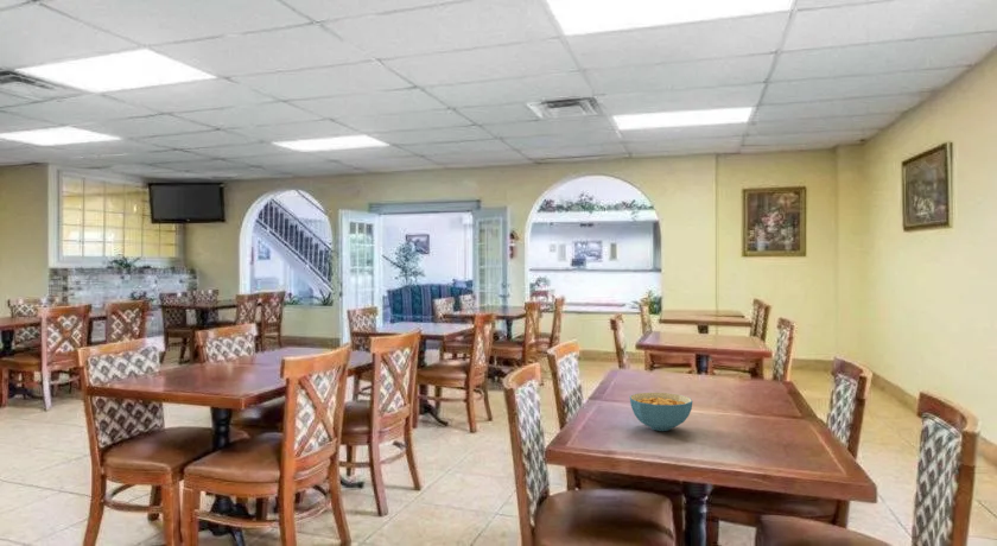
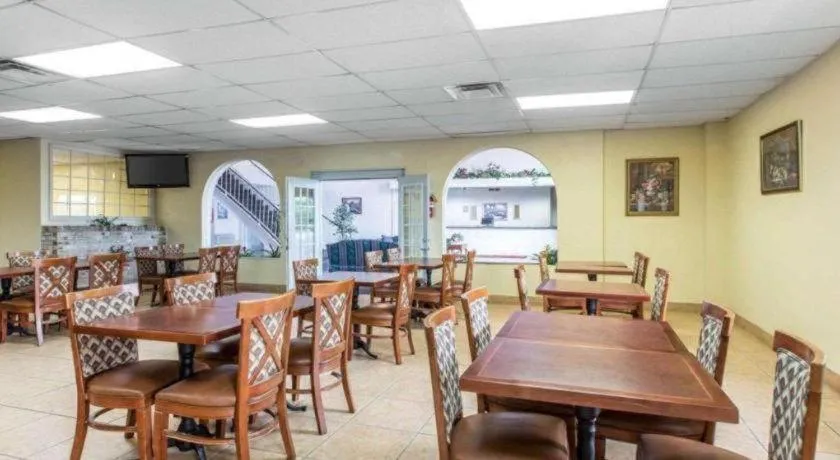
- cereal bowl (660, 413)
